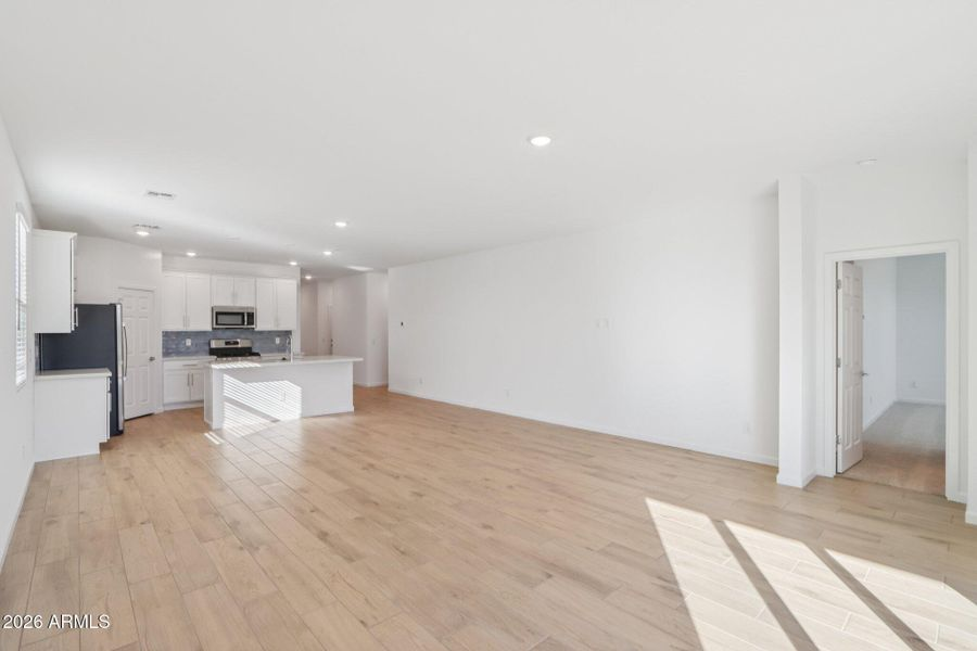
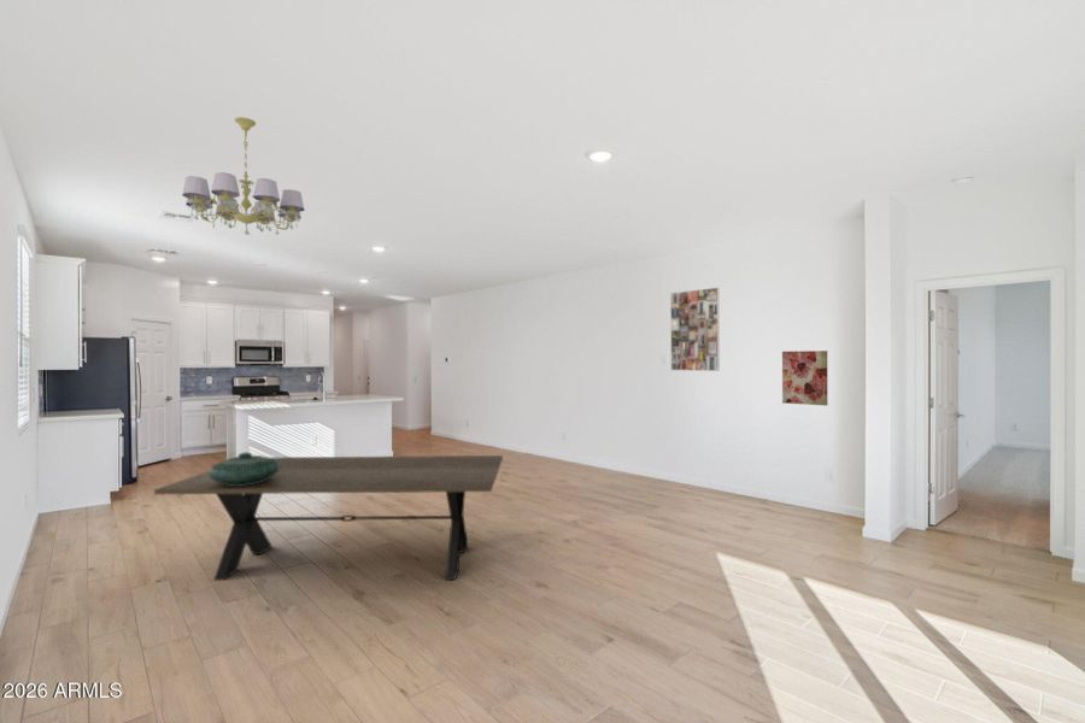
+ decorative bowl (245, 466)
+ wall art (804, 377)
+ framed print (693, 330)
+ dining table (353, 516)
+ chandelier (246, 177)
